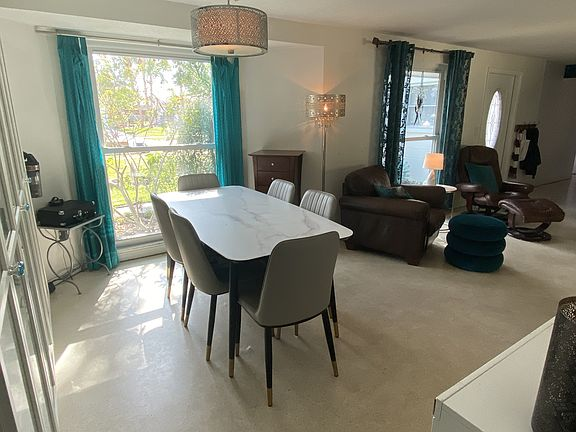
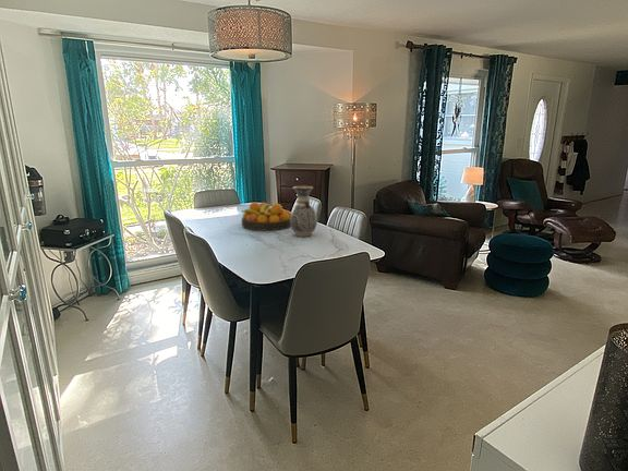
+ fruit bowl (267, 213)
+ vase (303, 210)
